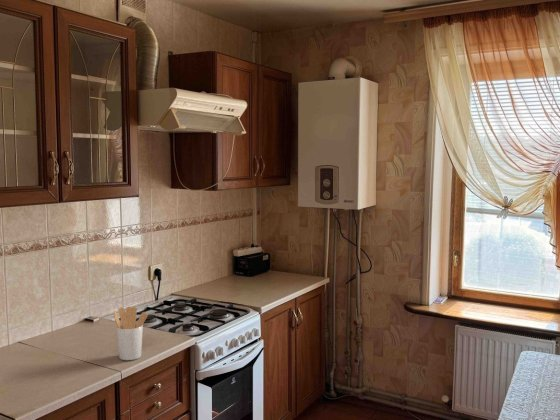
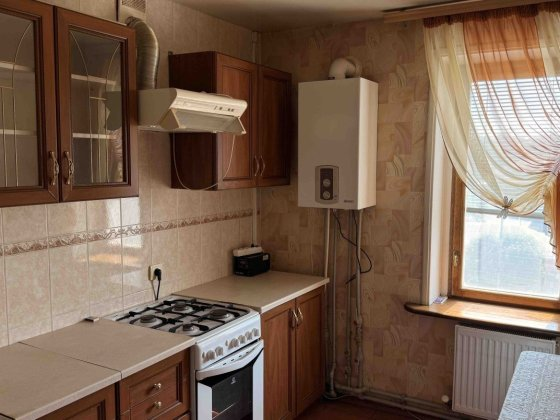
- utensil holder (129, 331)
